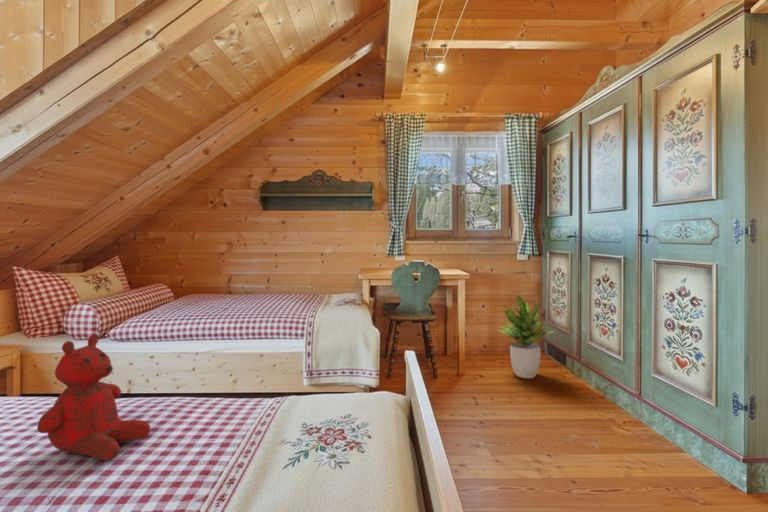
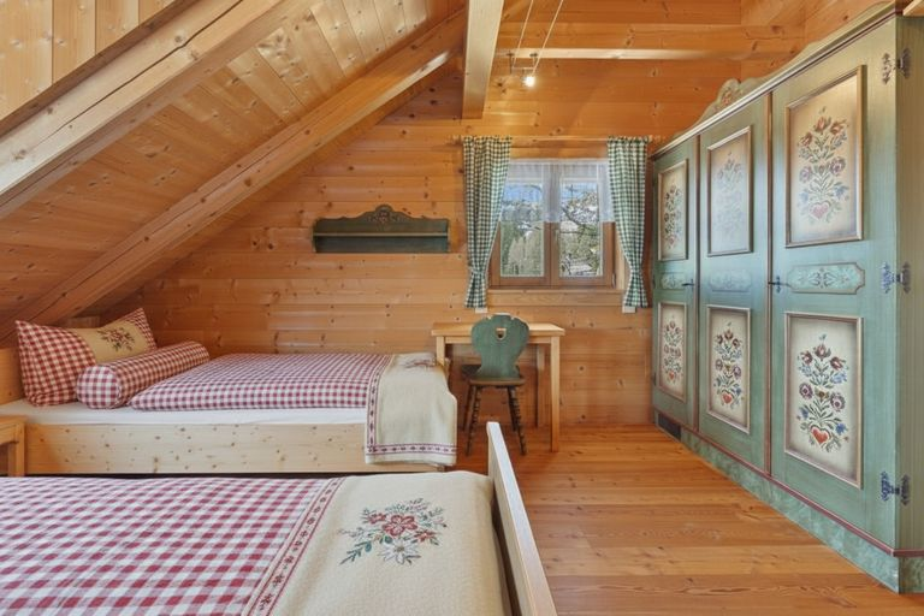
- teddy bear (98, 393)
- potted plant (527, 336)
